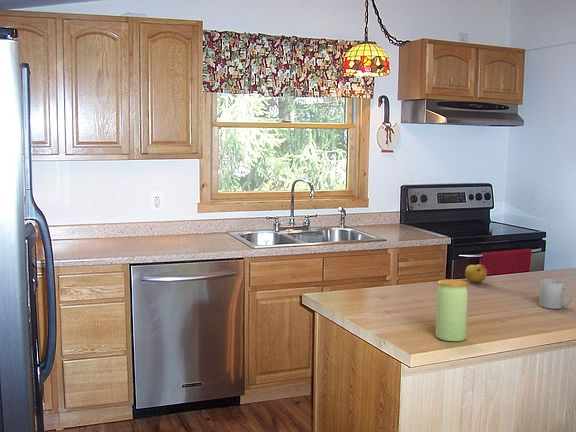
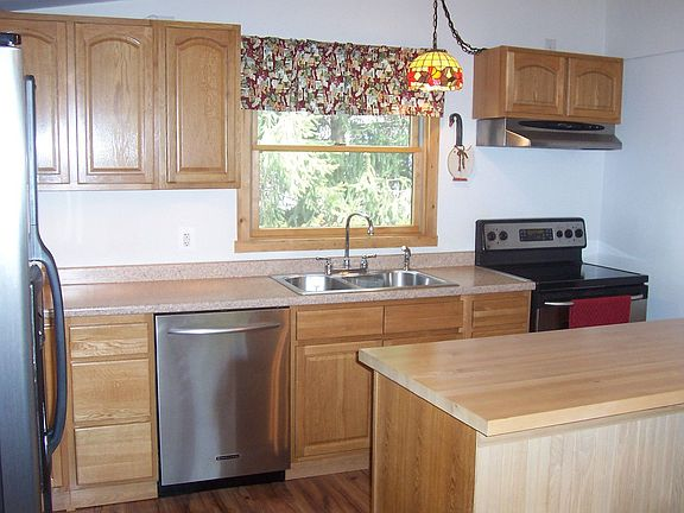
- mug (556, 294)
- jar (451, 309)
- fruit (475, 273)
